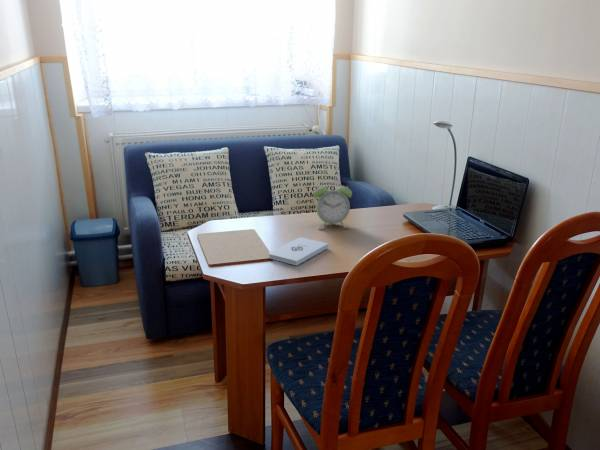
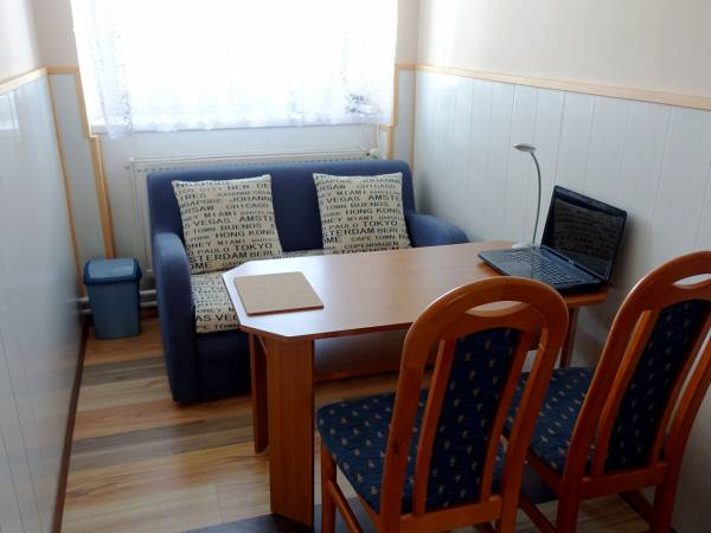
- notepad (298, 250)
- alarm clock (332, 203)
